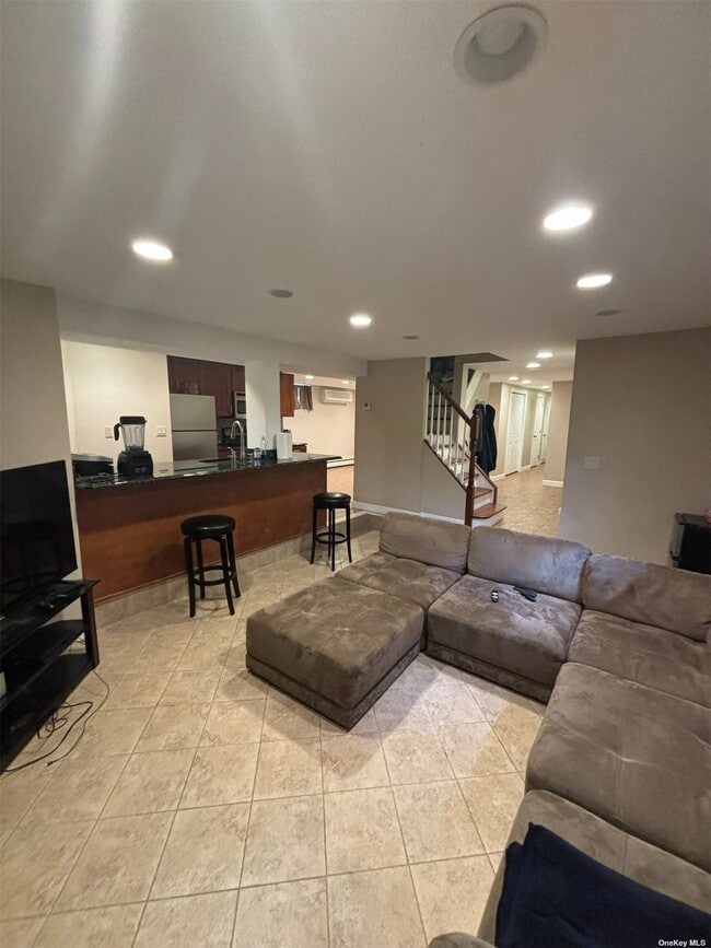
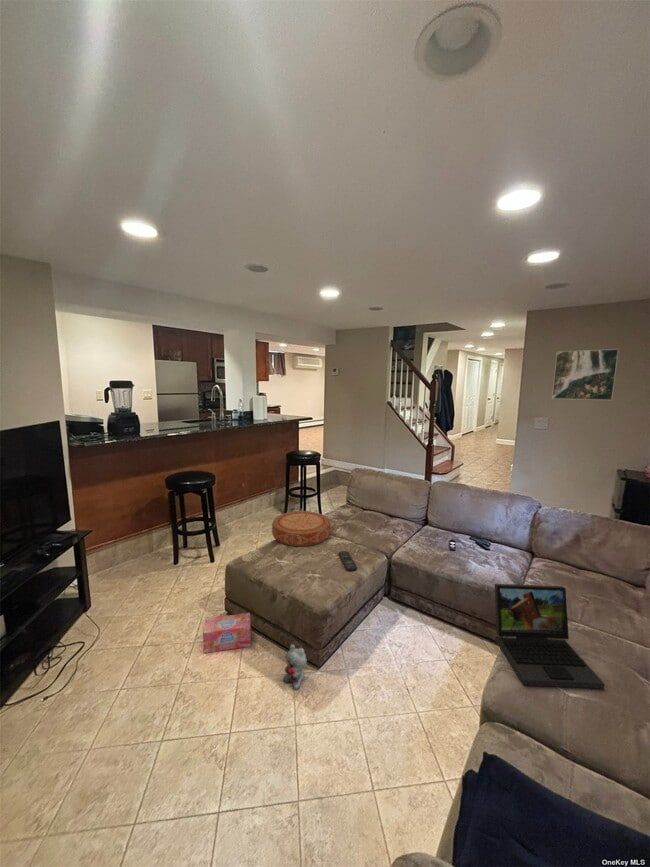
+ box (227, 632)
+ plush toy (295, 663)
+ laptop (544, 630)
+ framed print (583, 375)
+ cushion (301, 527)
+ remote control (347, 560)
